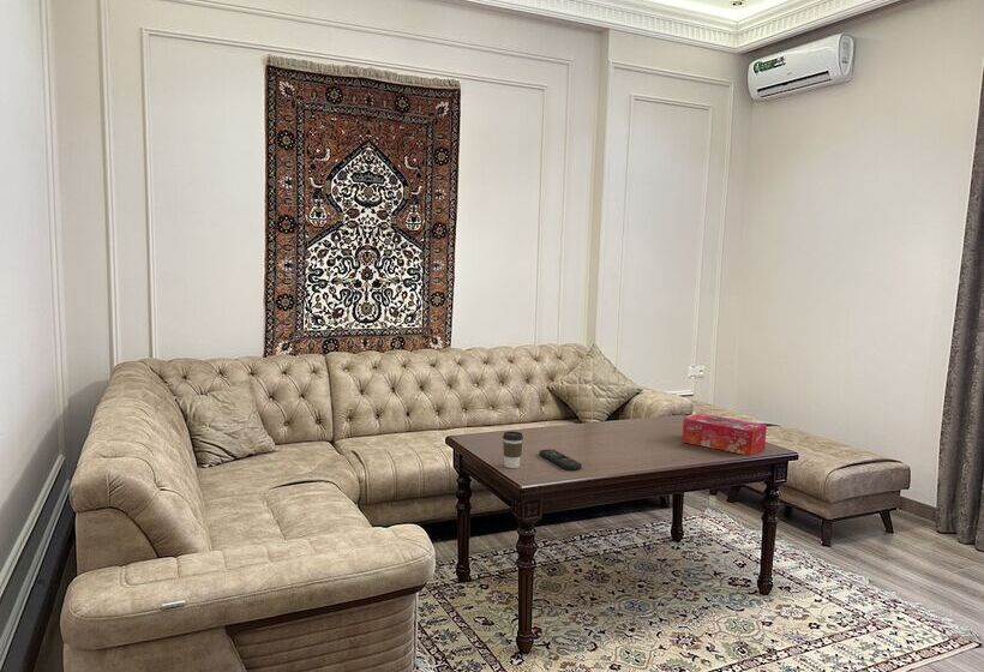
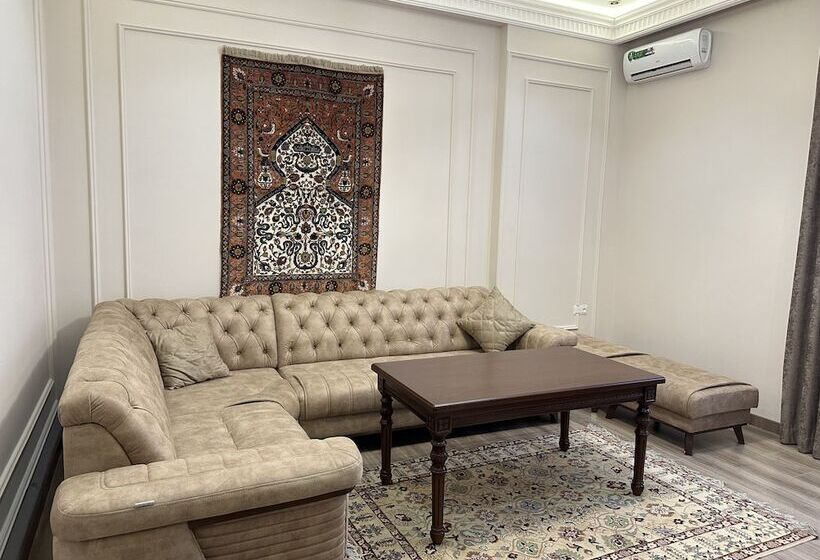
- remote control (559, 458)
- coffee cup (512, 449)
- tissue box (724, 433)
